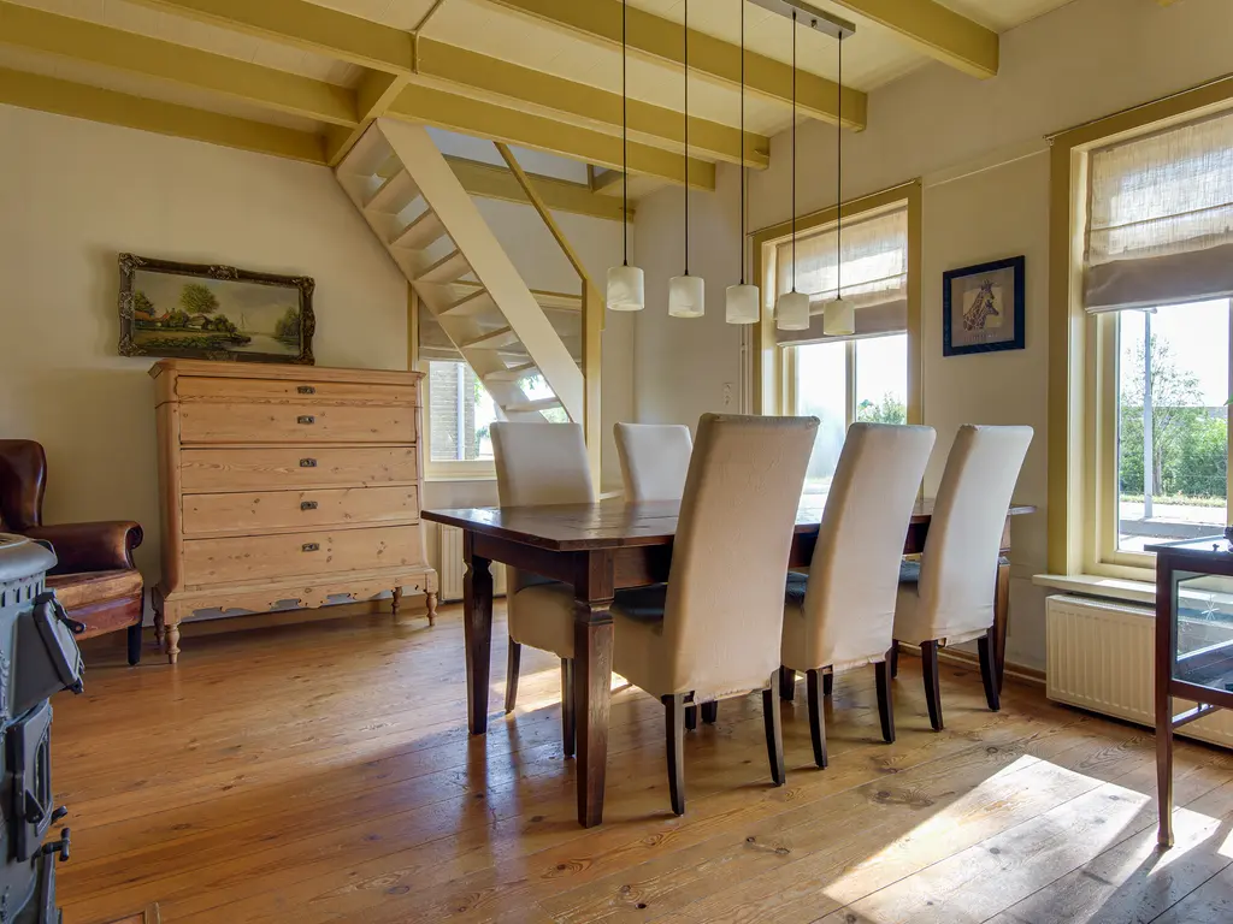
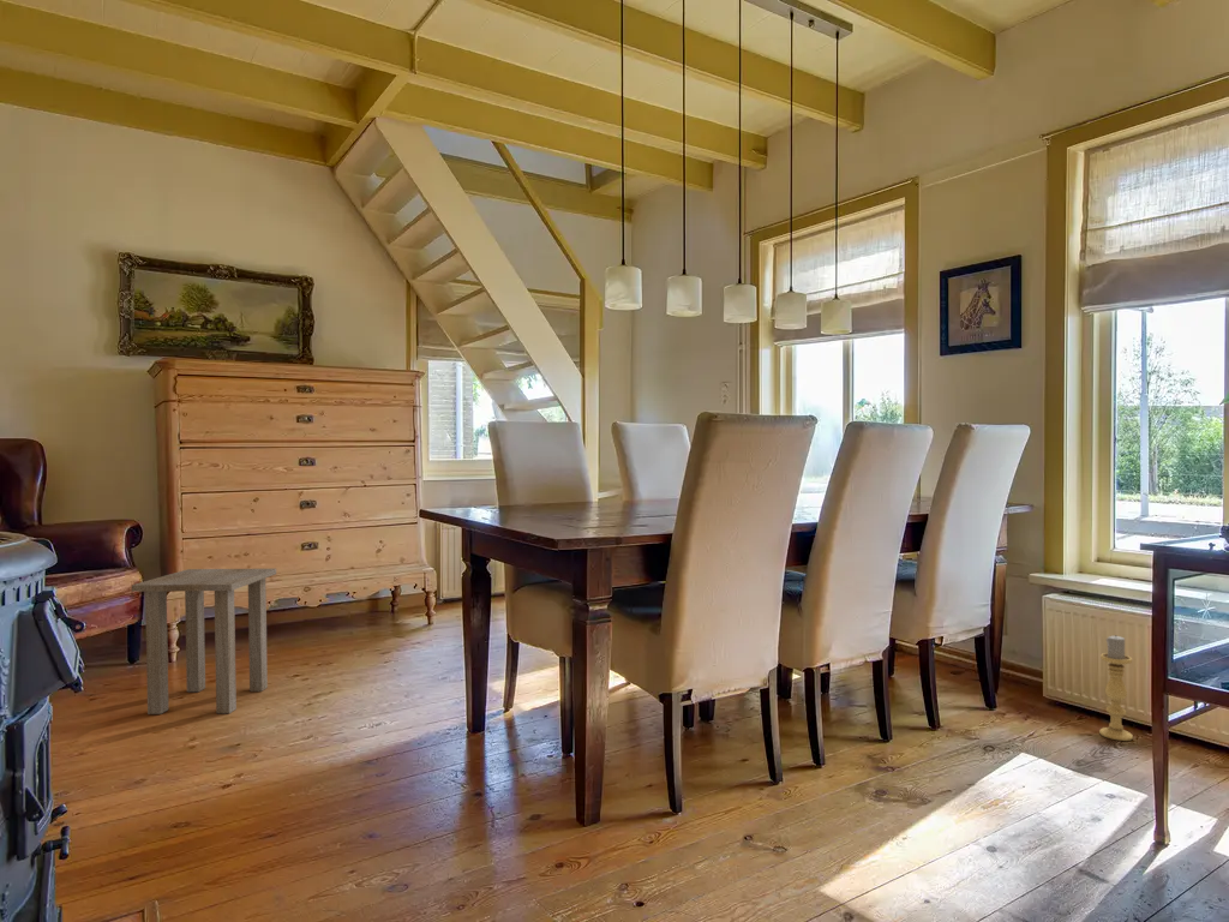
+ side table (215, 637)
+ candle holder (1116, 684)
